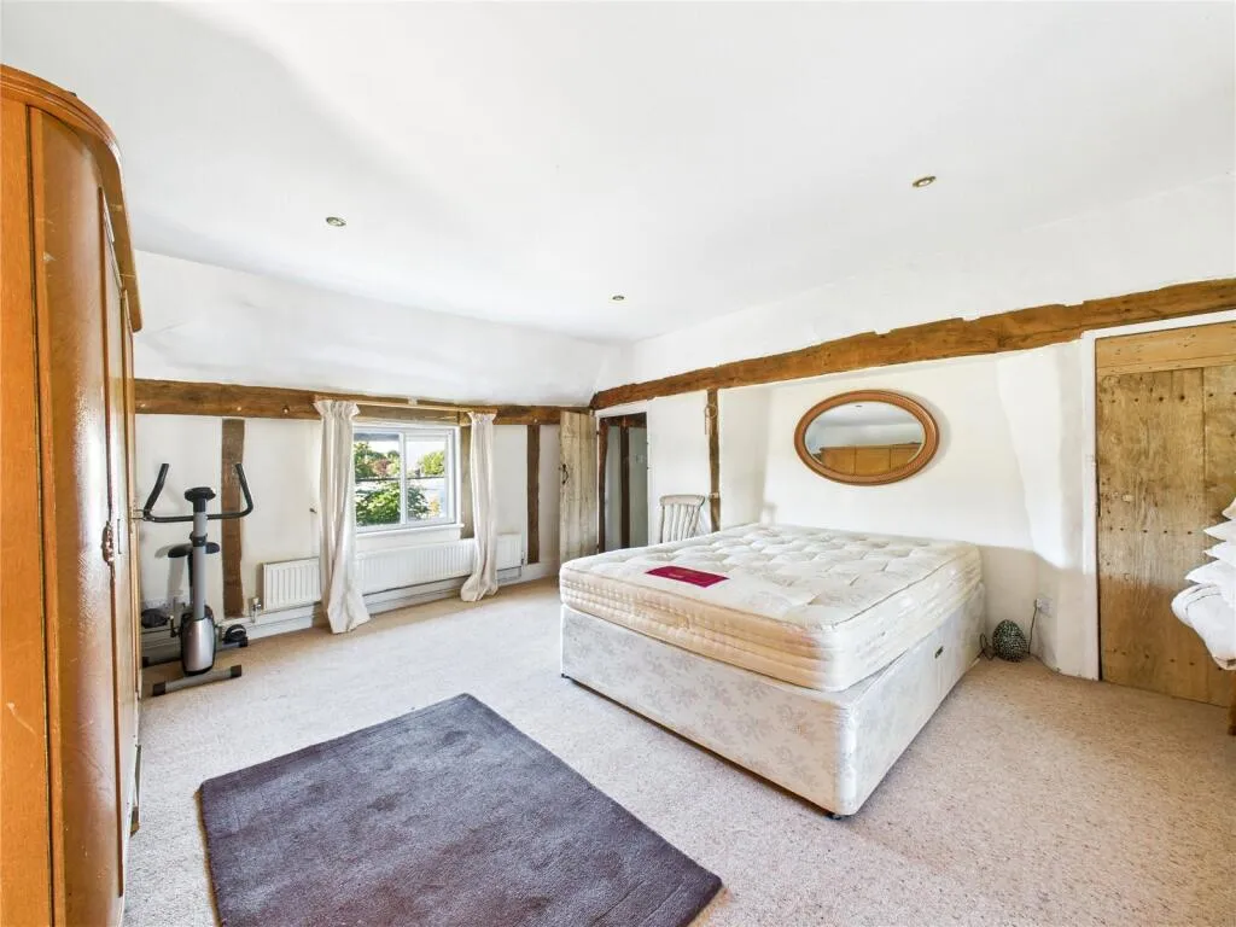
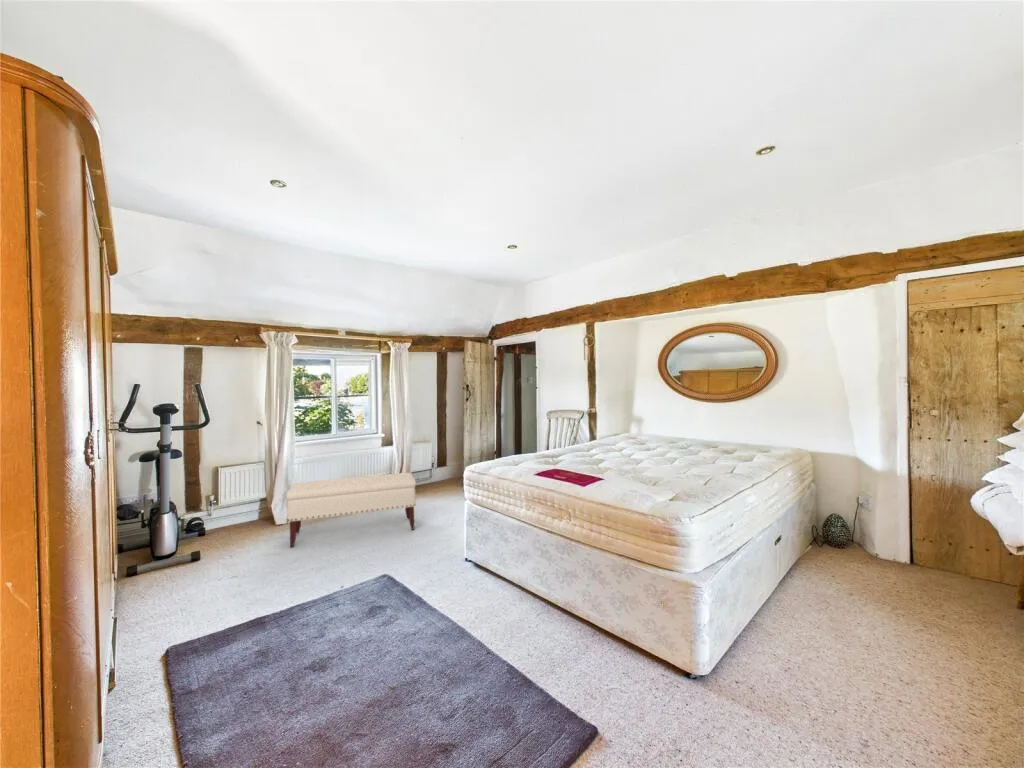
+ bench (355, 505)
